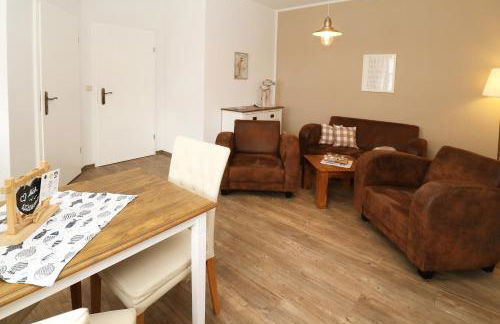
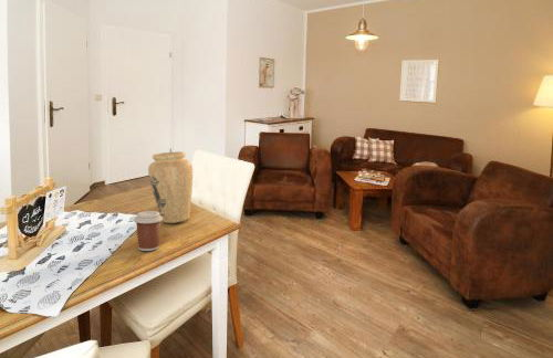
+ vase (170, 187)
+ coffee cup (148, 230)
